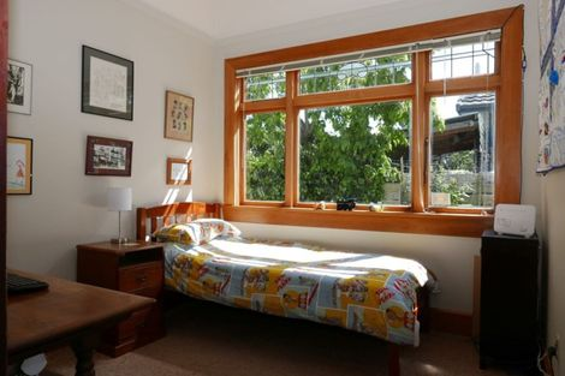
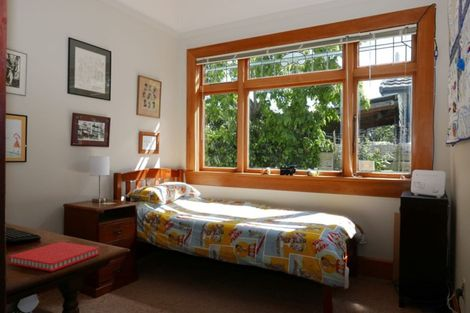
+ notebook (56, 254)
